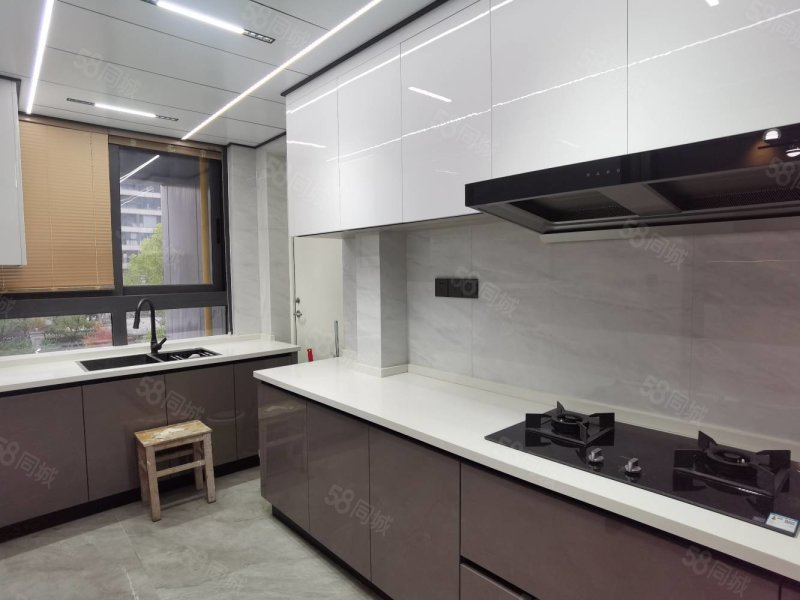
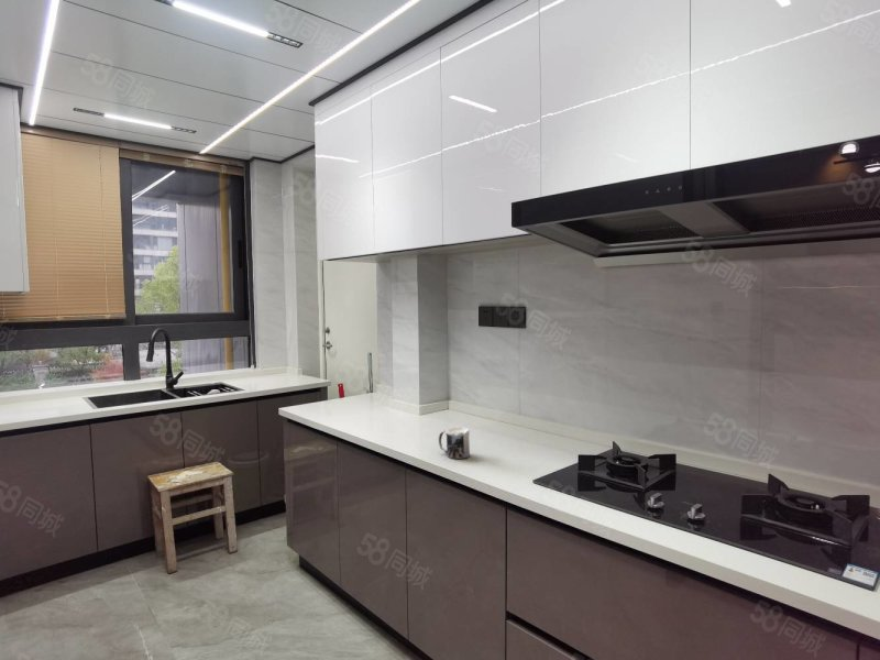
+ mug (454, 441)
